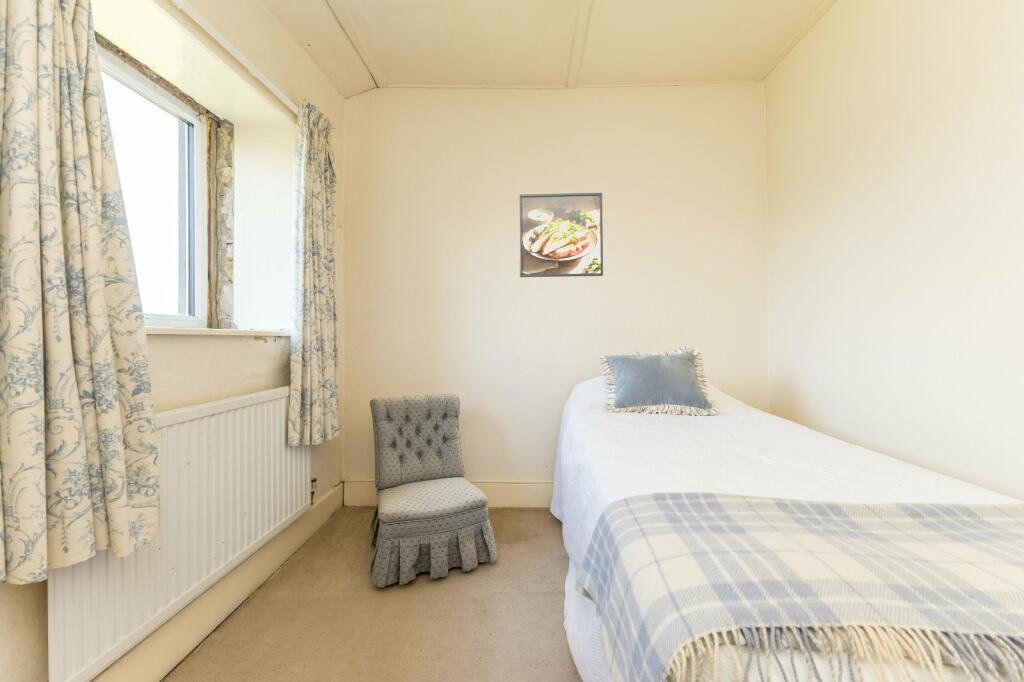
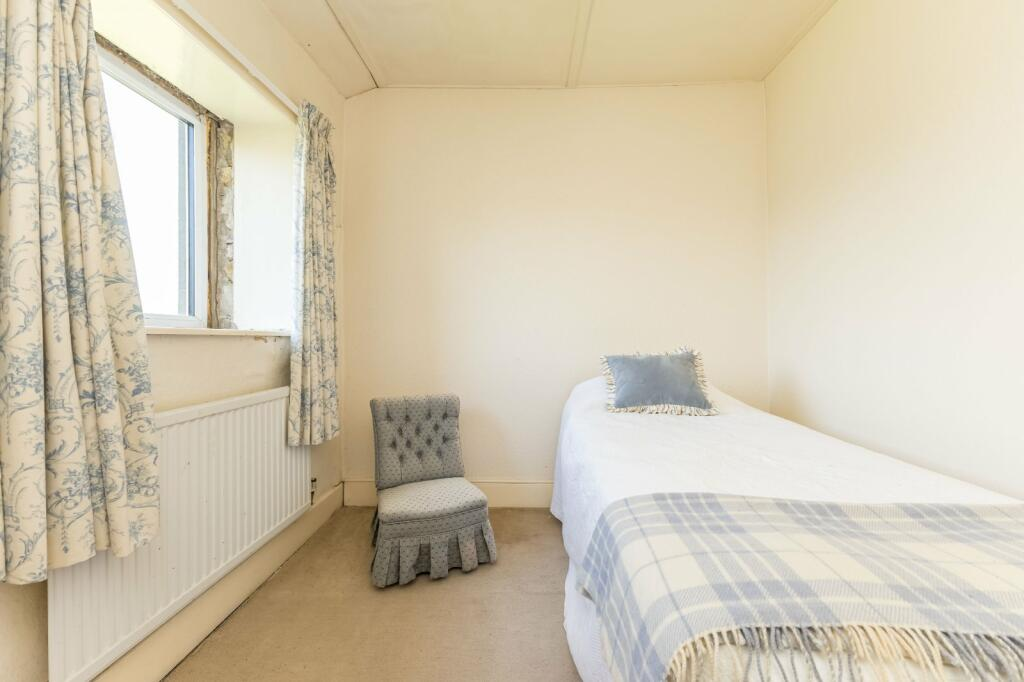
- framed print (560, 235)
